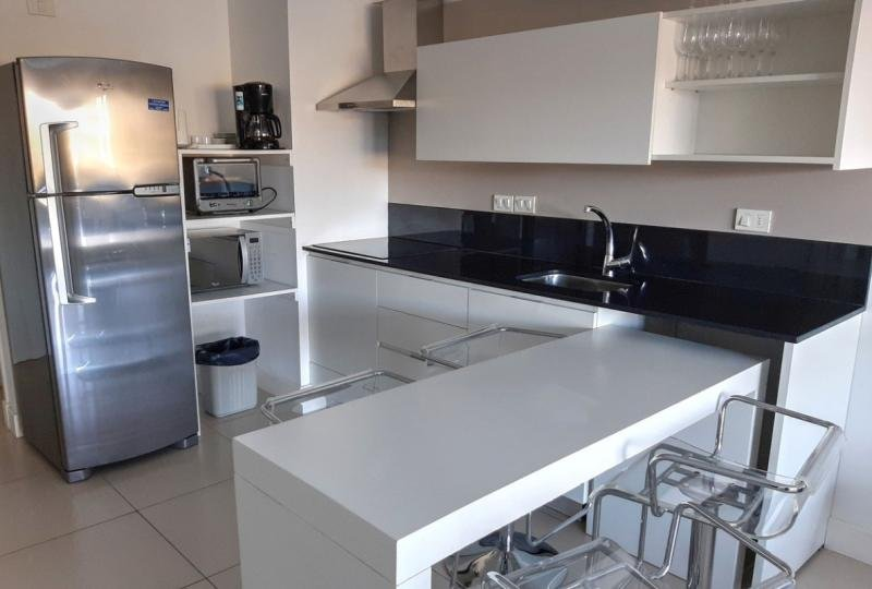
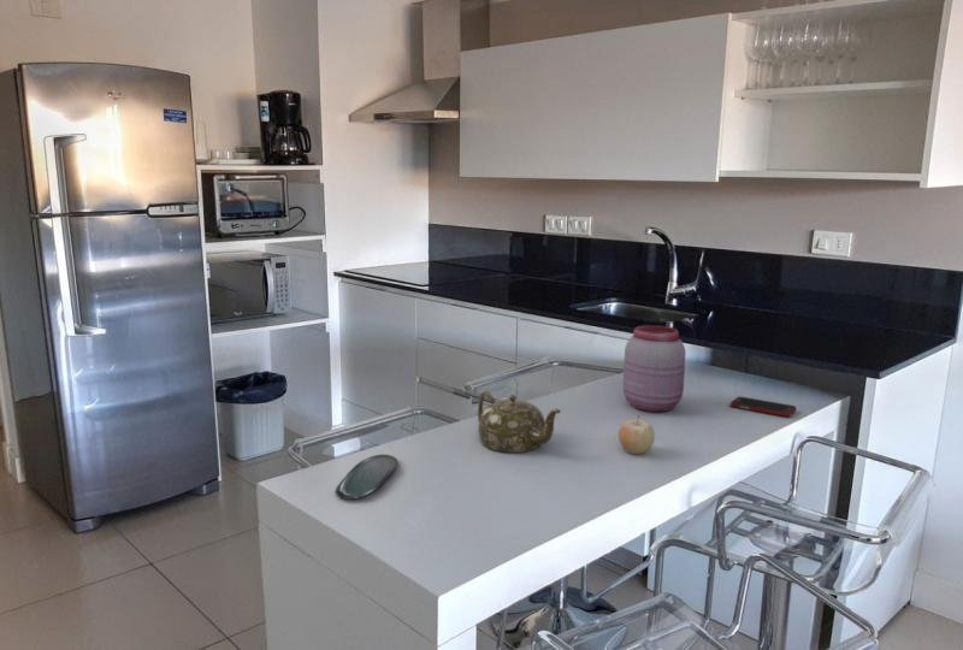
+ jar (654, 367)
+ cell phone (762, 406)
+ teapot (515, 419)
+ fruit (636, 433)
+ oval tray (367, 474)
